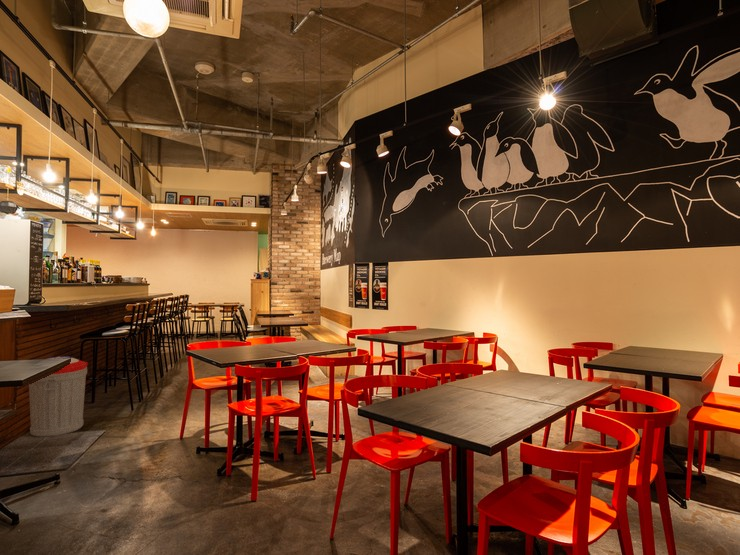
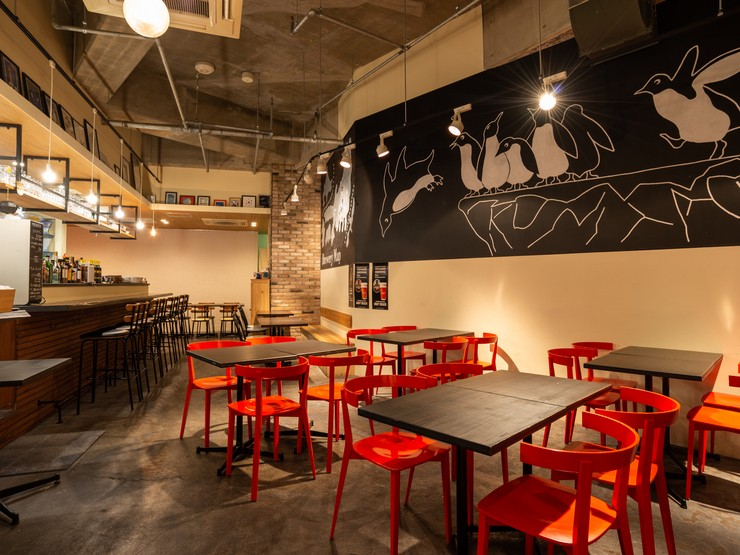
- trash can (58, 393)
